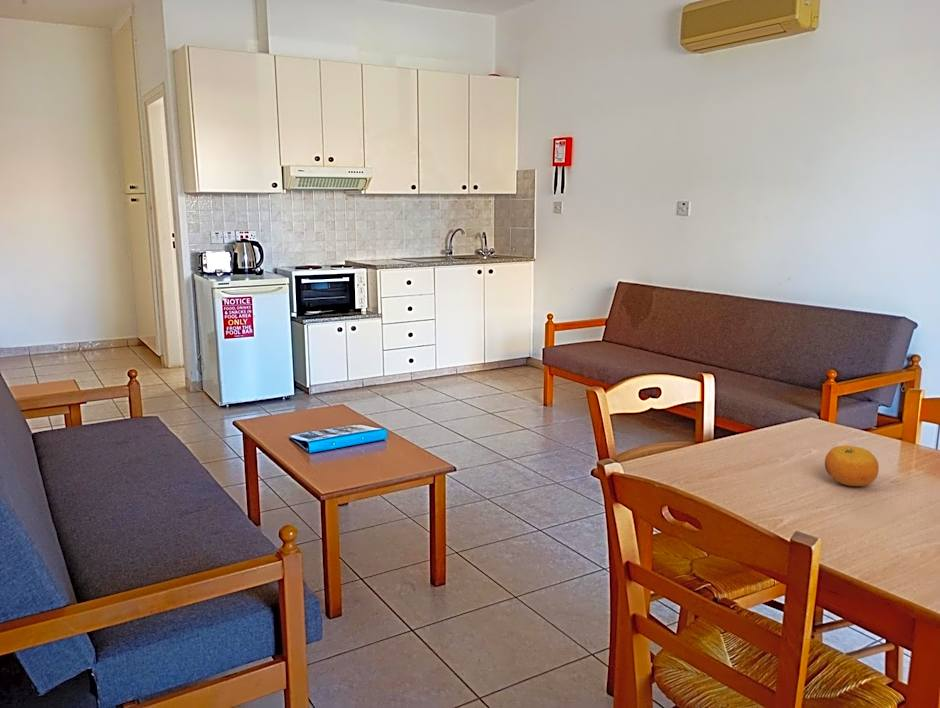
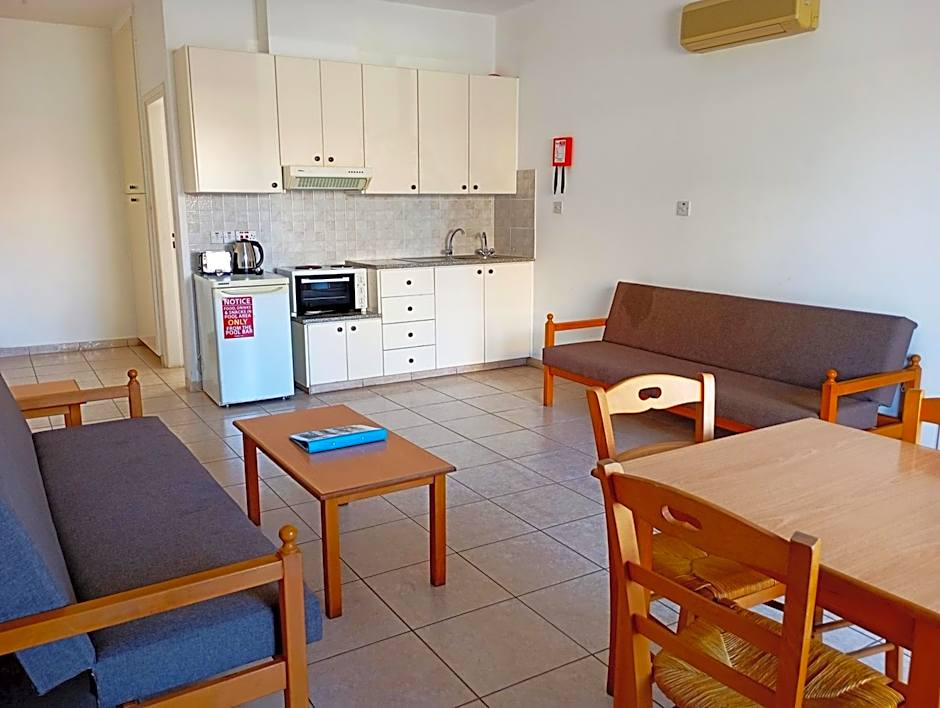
- fruit (851, 465)
